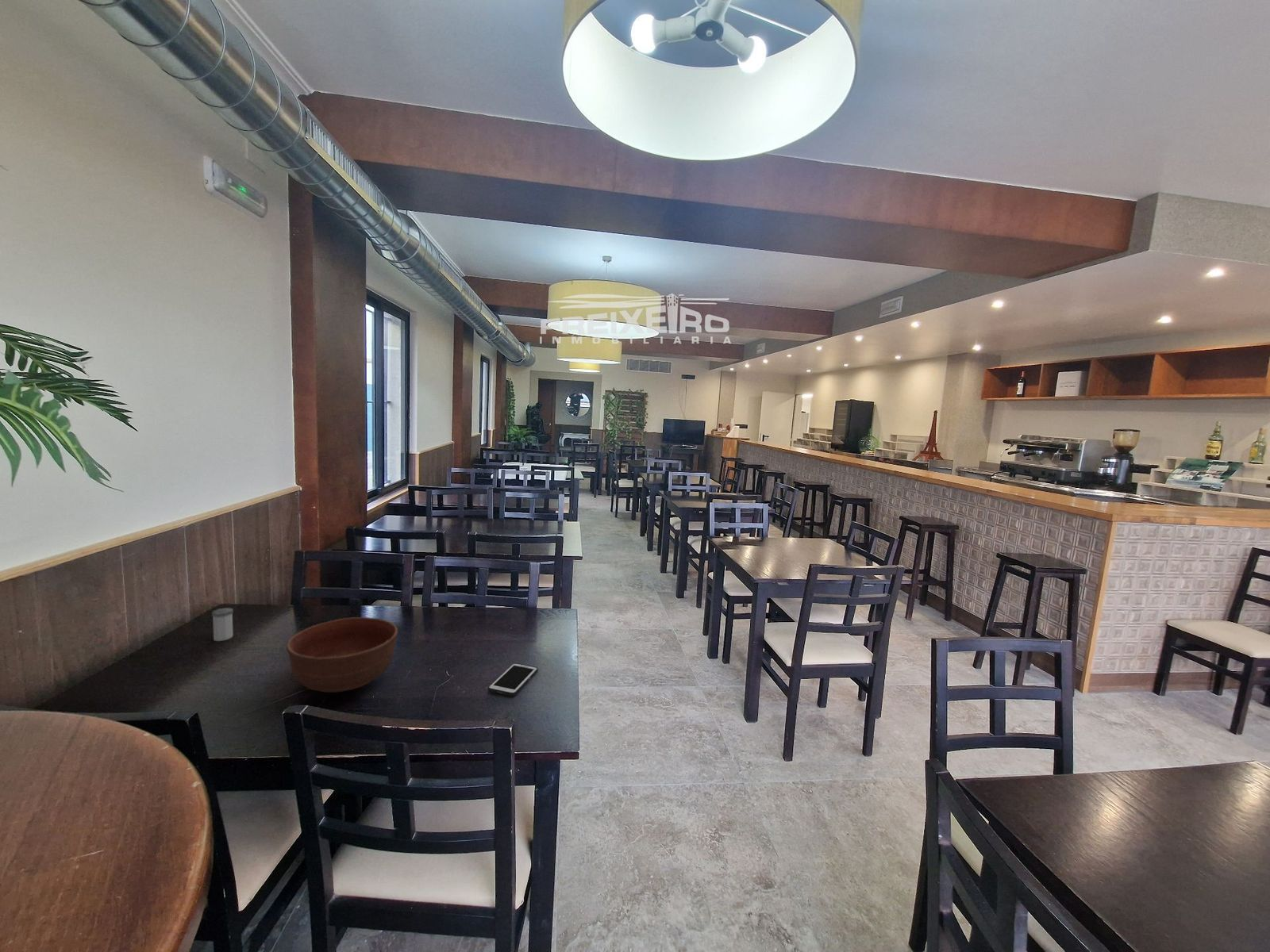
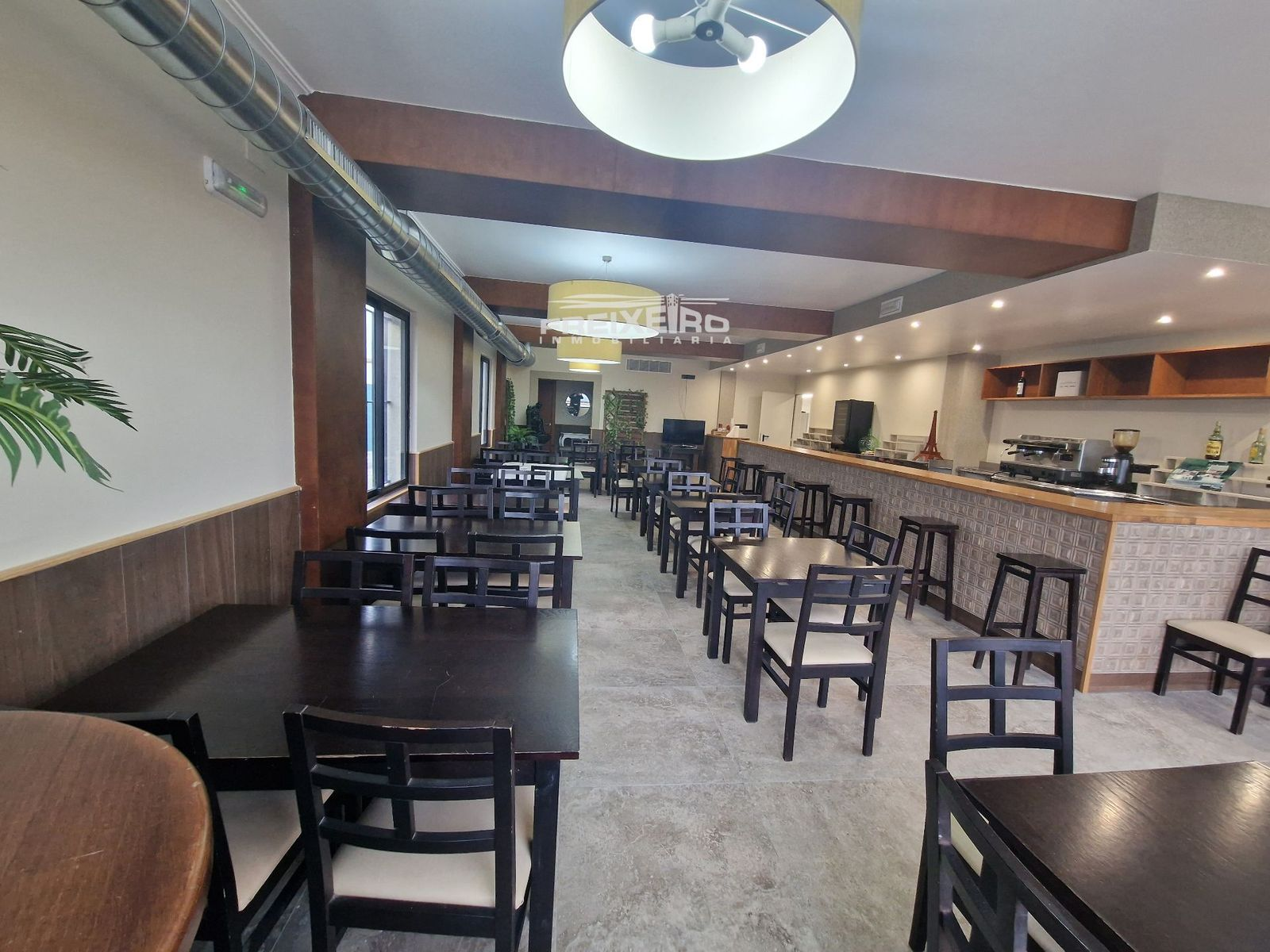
- cell phone (514, 678)
- bowl (344, 659)
- salt shaker (222, 624)
